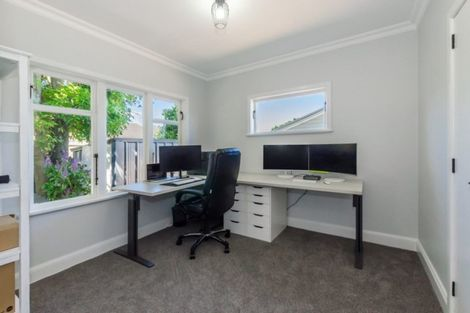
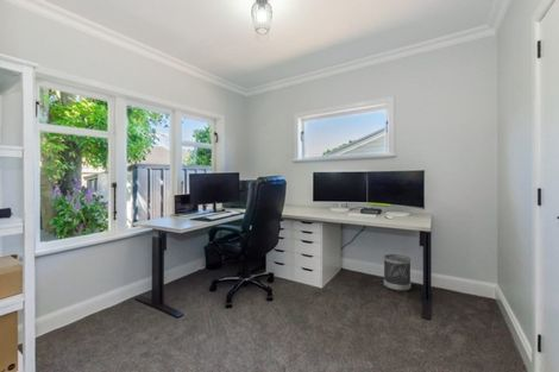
+ wastebasket (396, 271)
